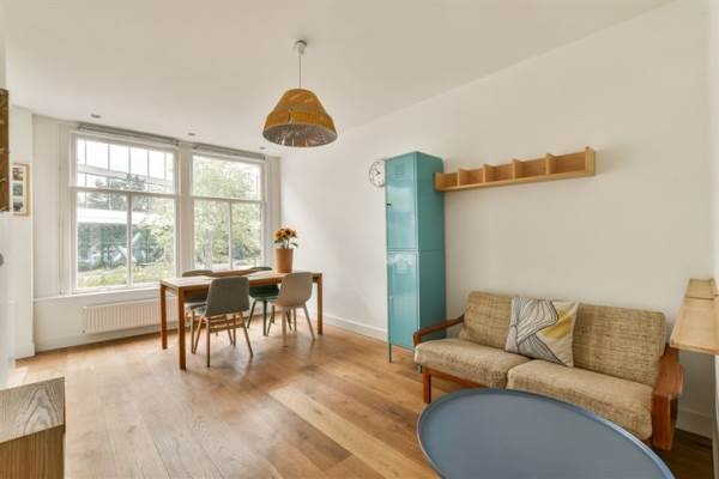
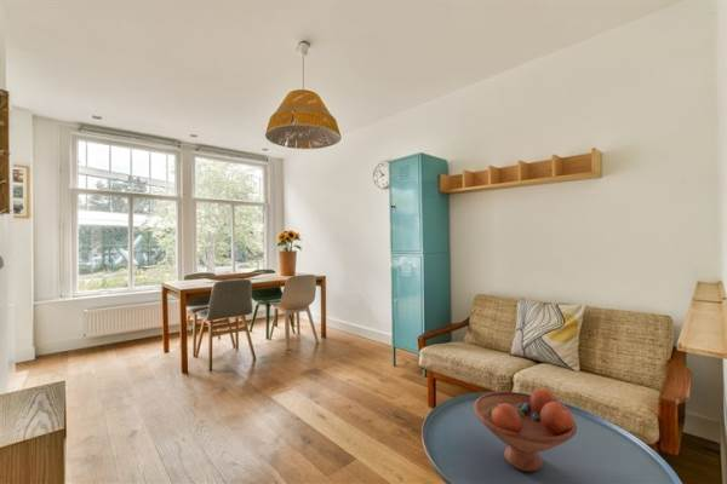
+ fruit bowl (522, 426)
